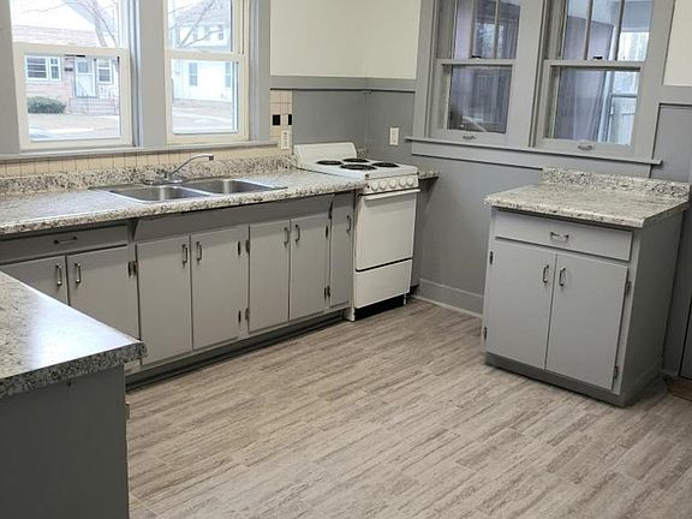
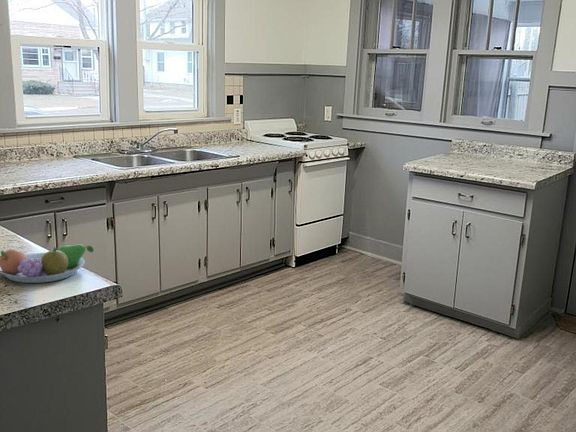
+ fruit bowl (44, 256)
